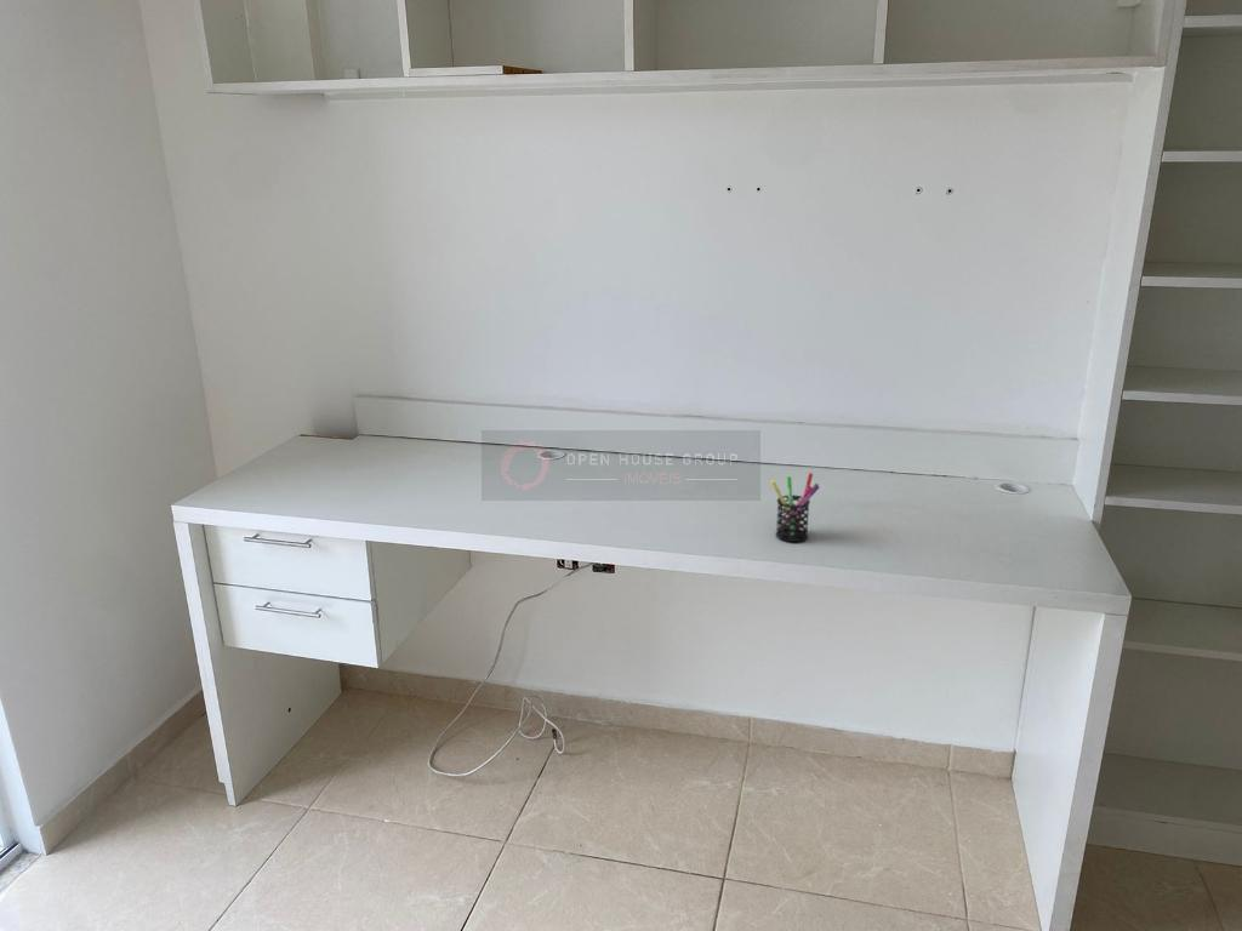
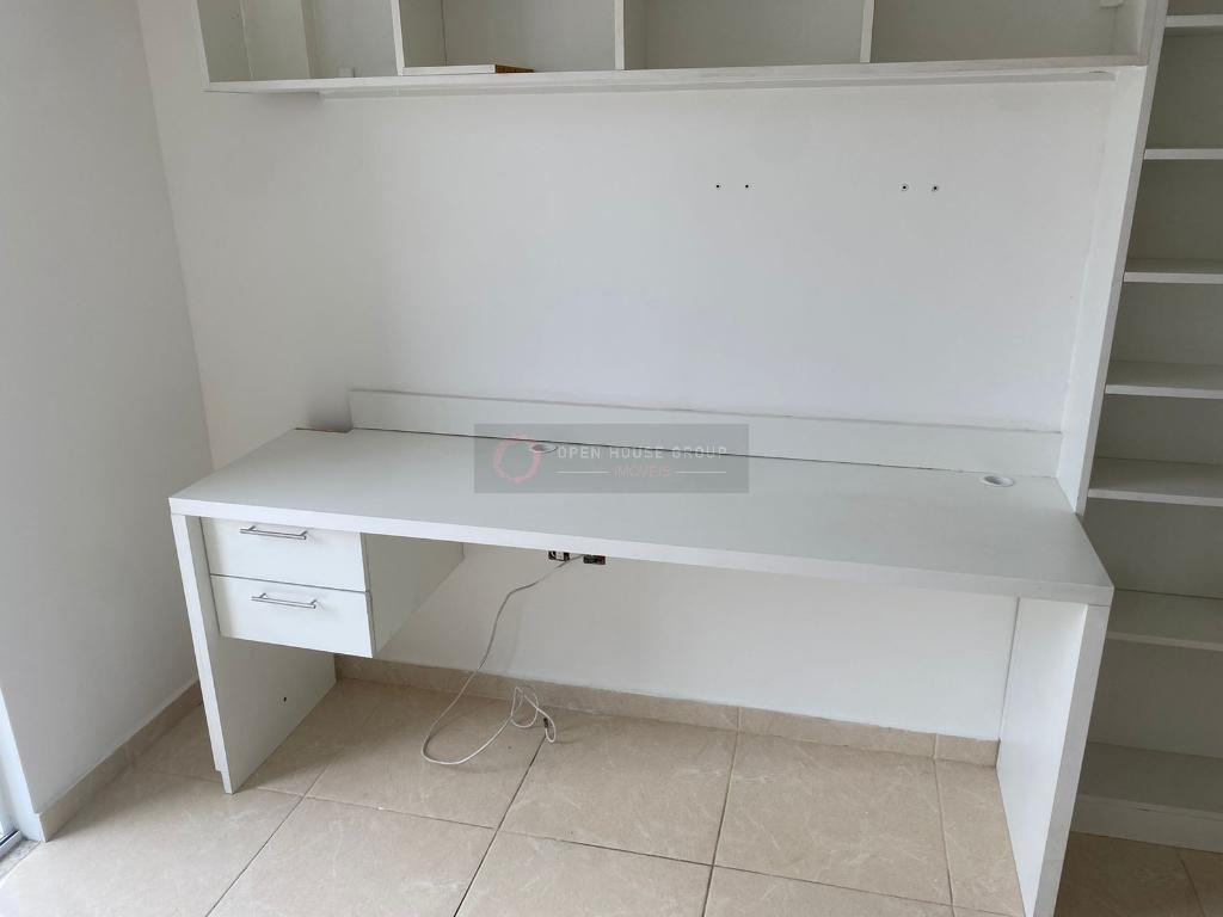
- pen holder (793, 504)
